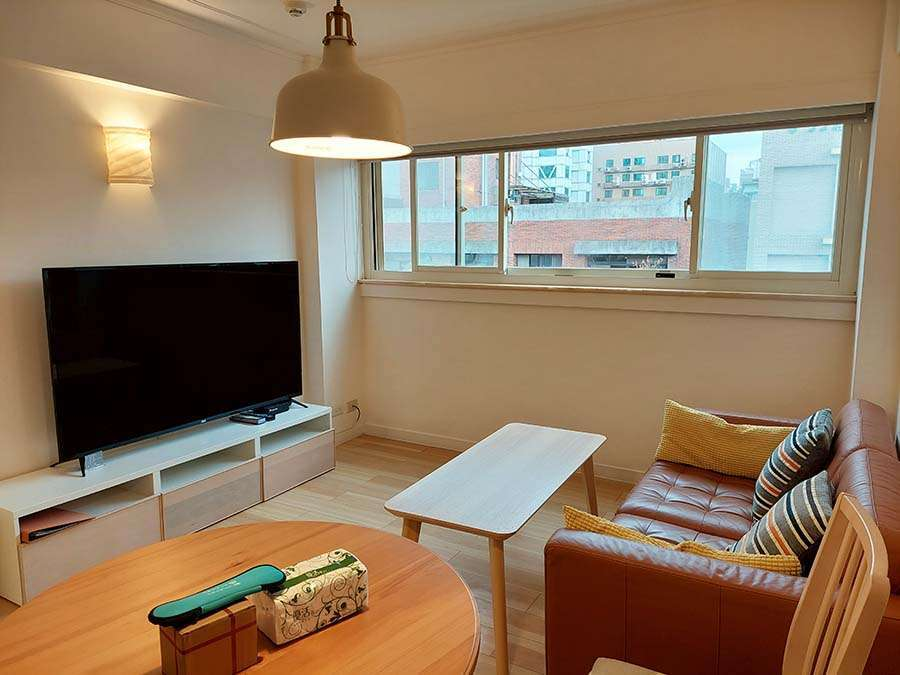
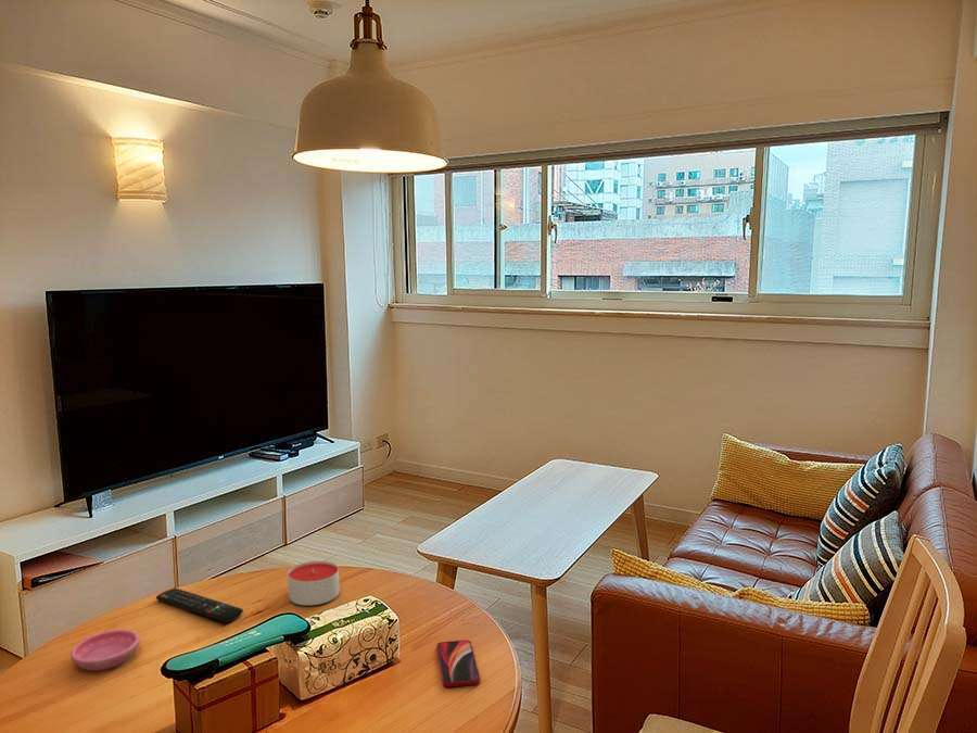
+ smartphone (457, 661)
+ saucer (105, 650)
+ remote control (198, 605)
+ candle (314, 581)
